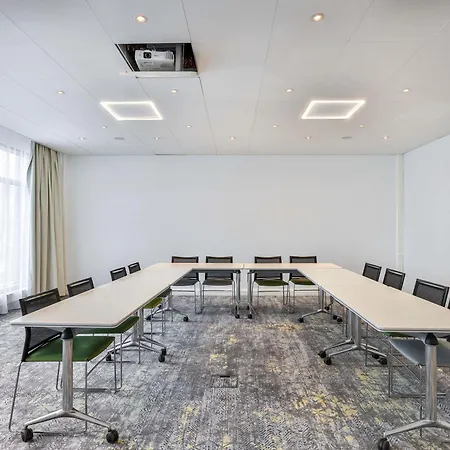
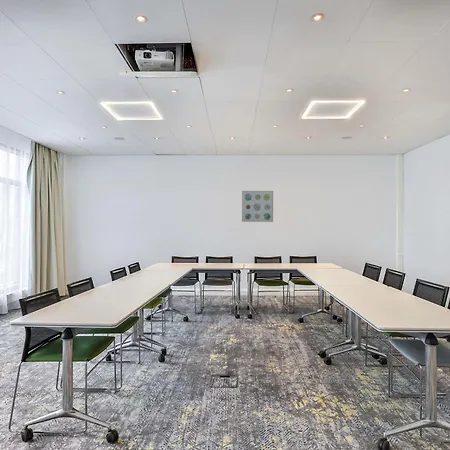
+ wall art (257, 206)
